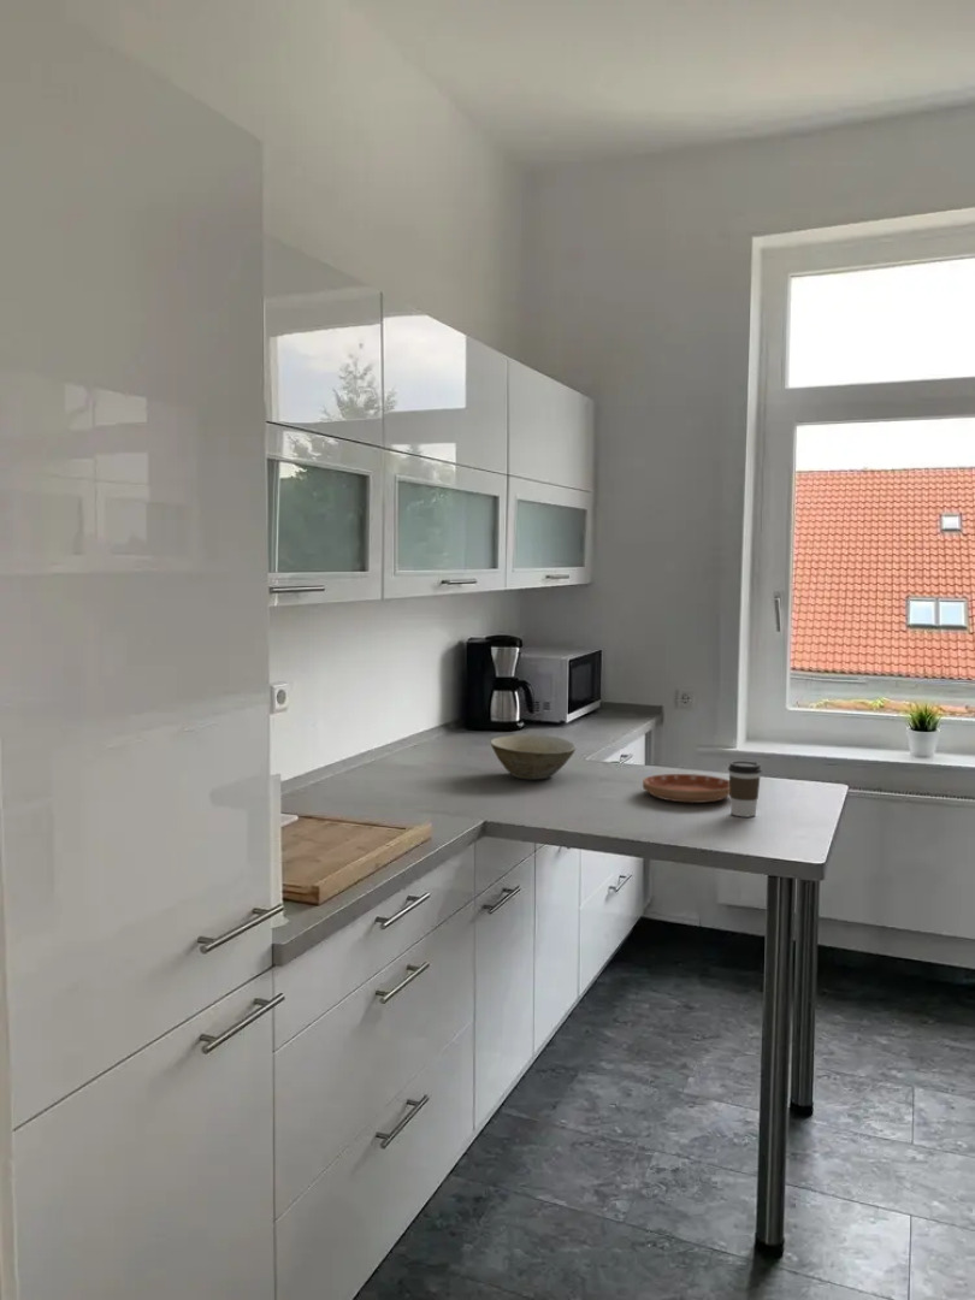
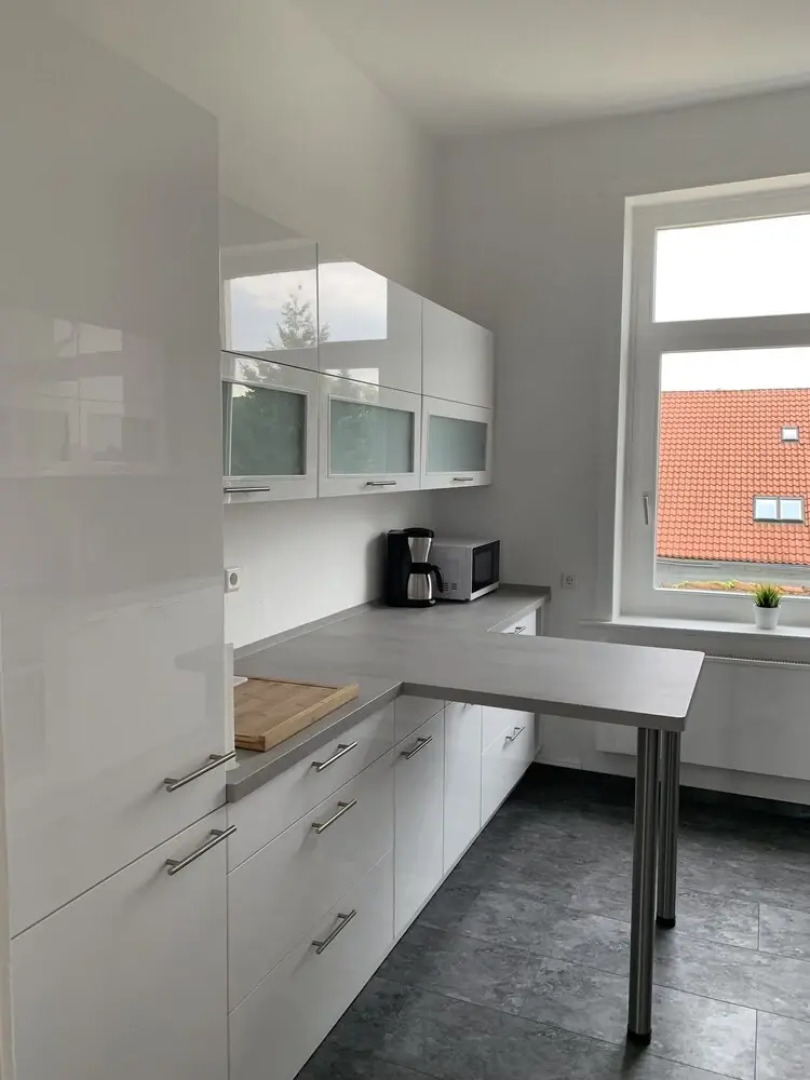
- coffee cup (744, 788)
- saucer (687, 788)
- bowl (532, 758)
